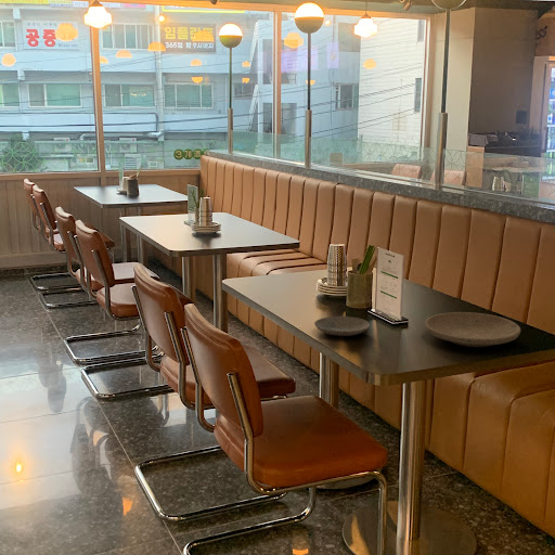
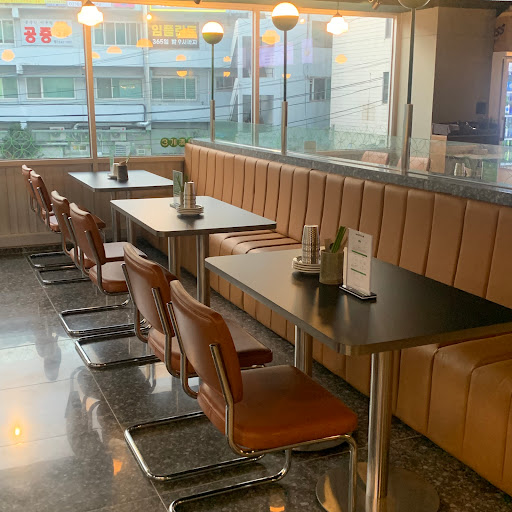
- plate (341, 327)
- plate (470, 332)
